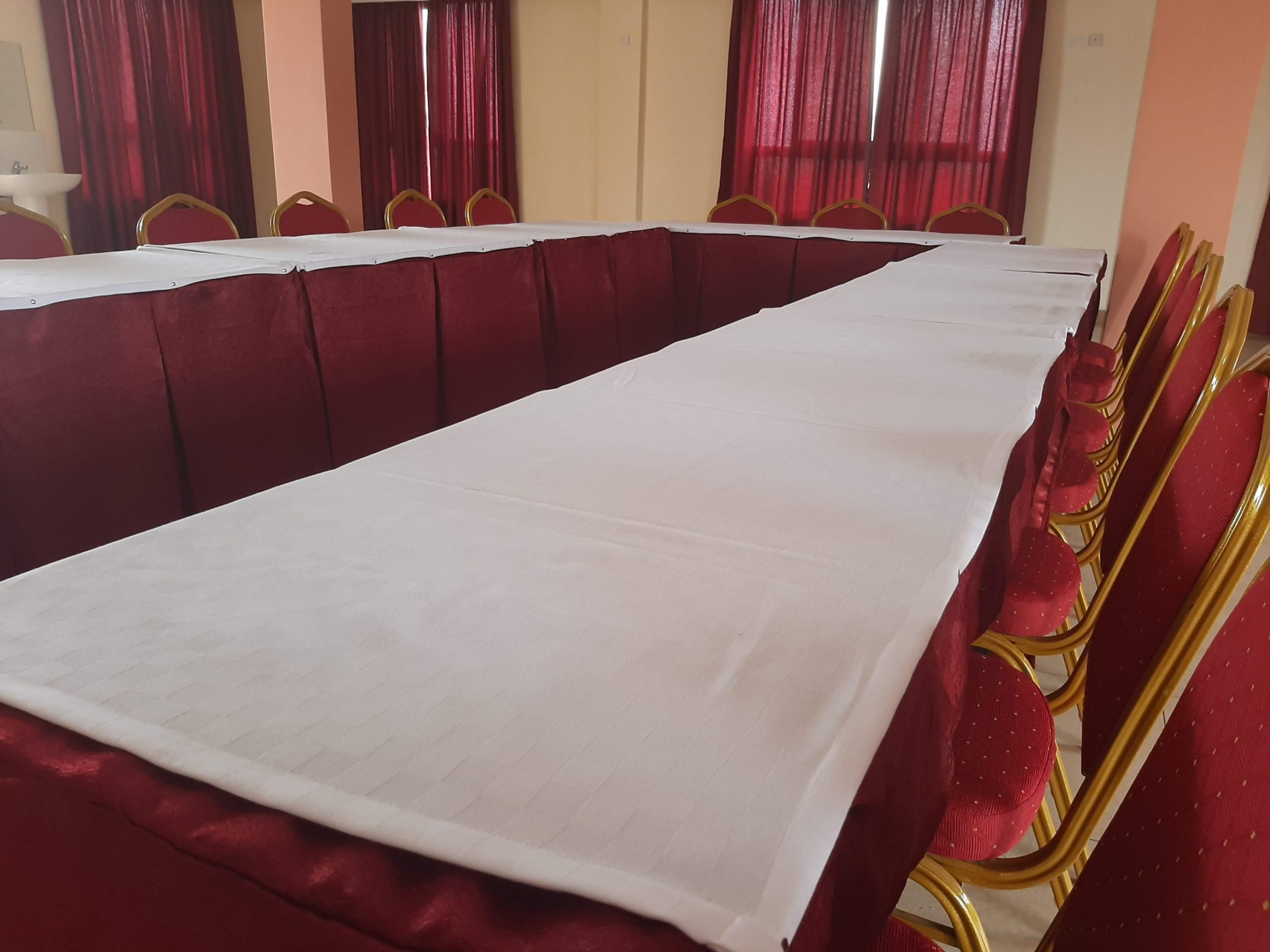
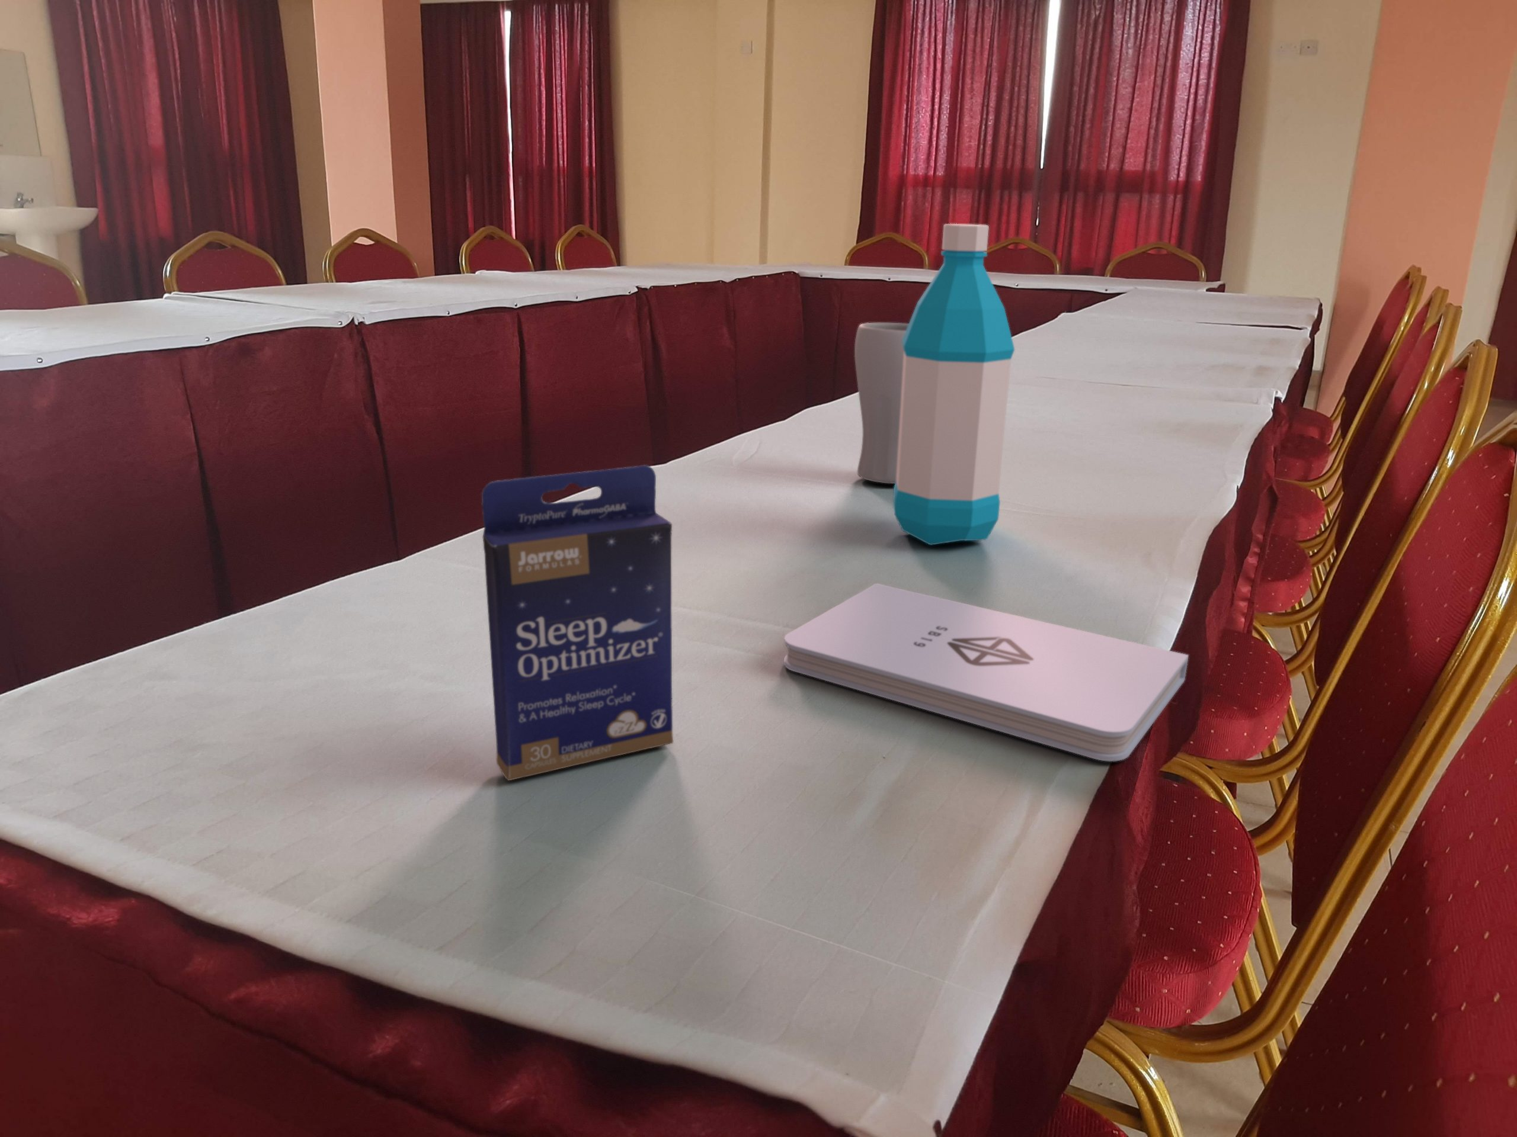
+ notepad (979, 660)
+ small box (583, 622)
+ water bottle (953, 387)
+ drinking glass (896, 404)
